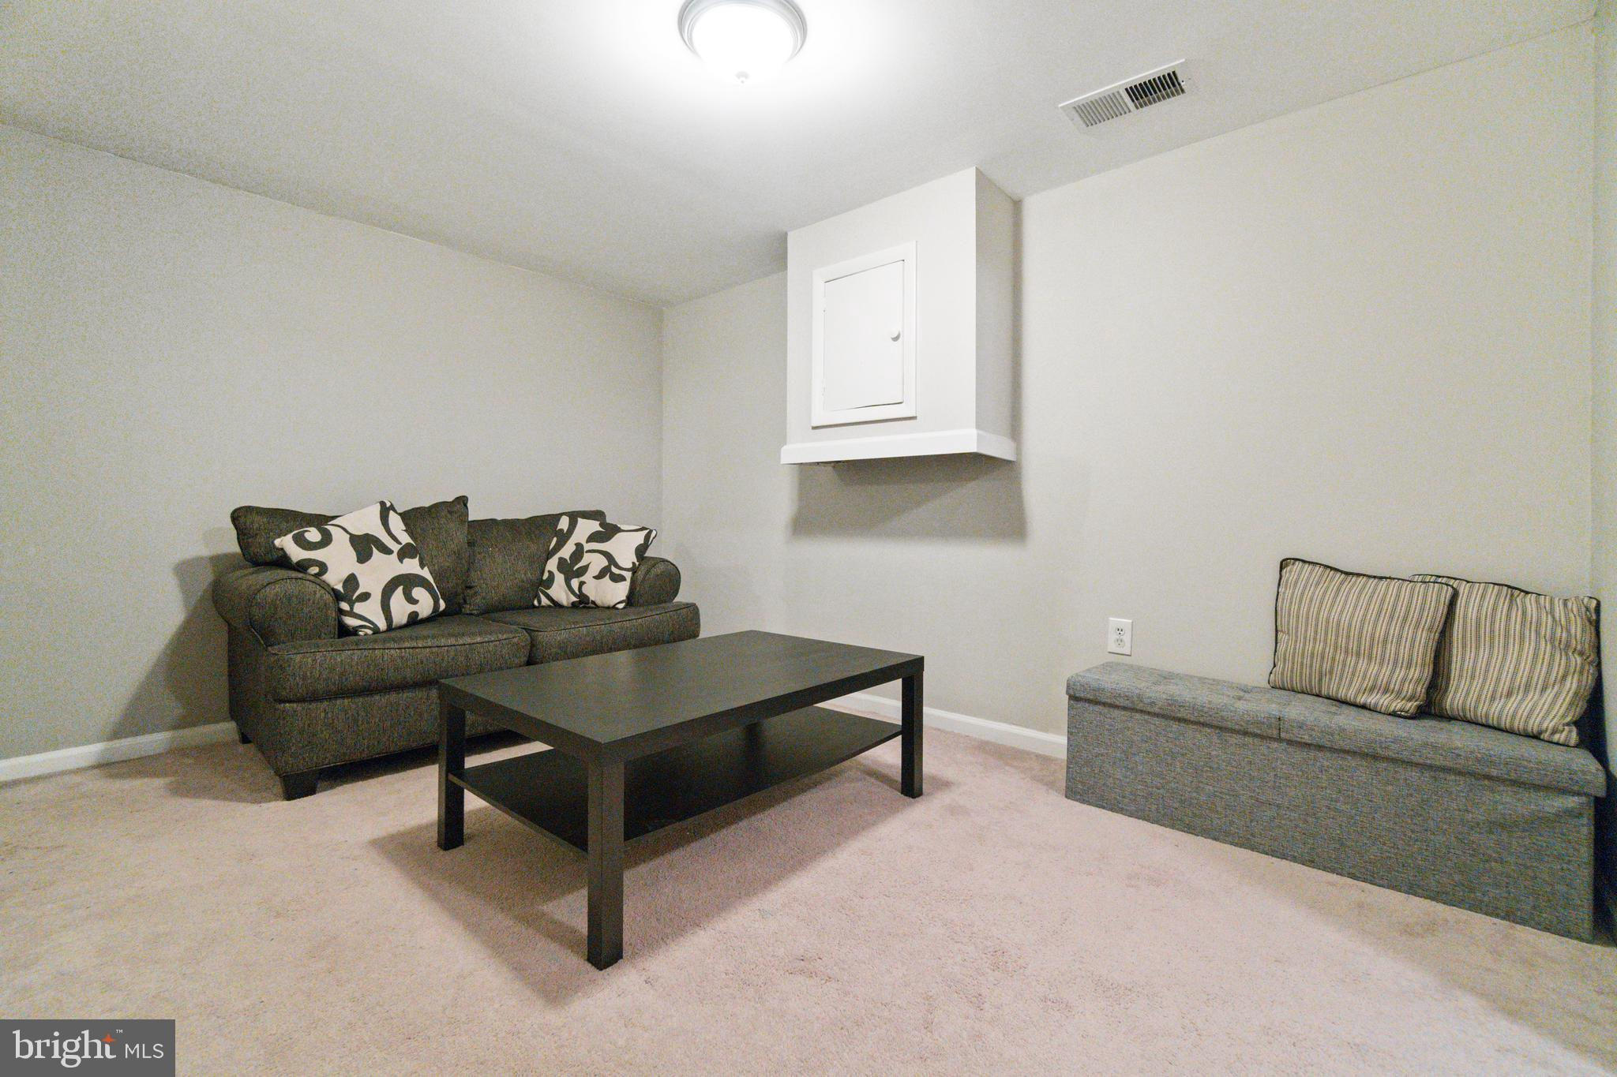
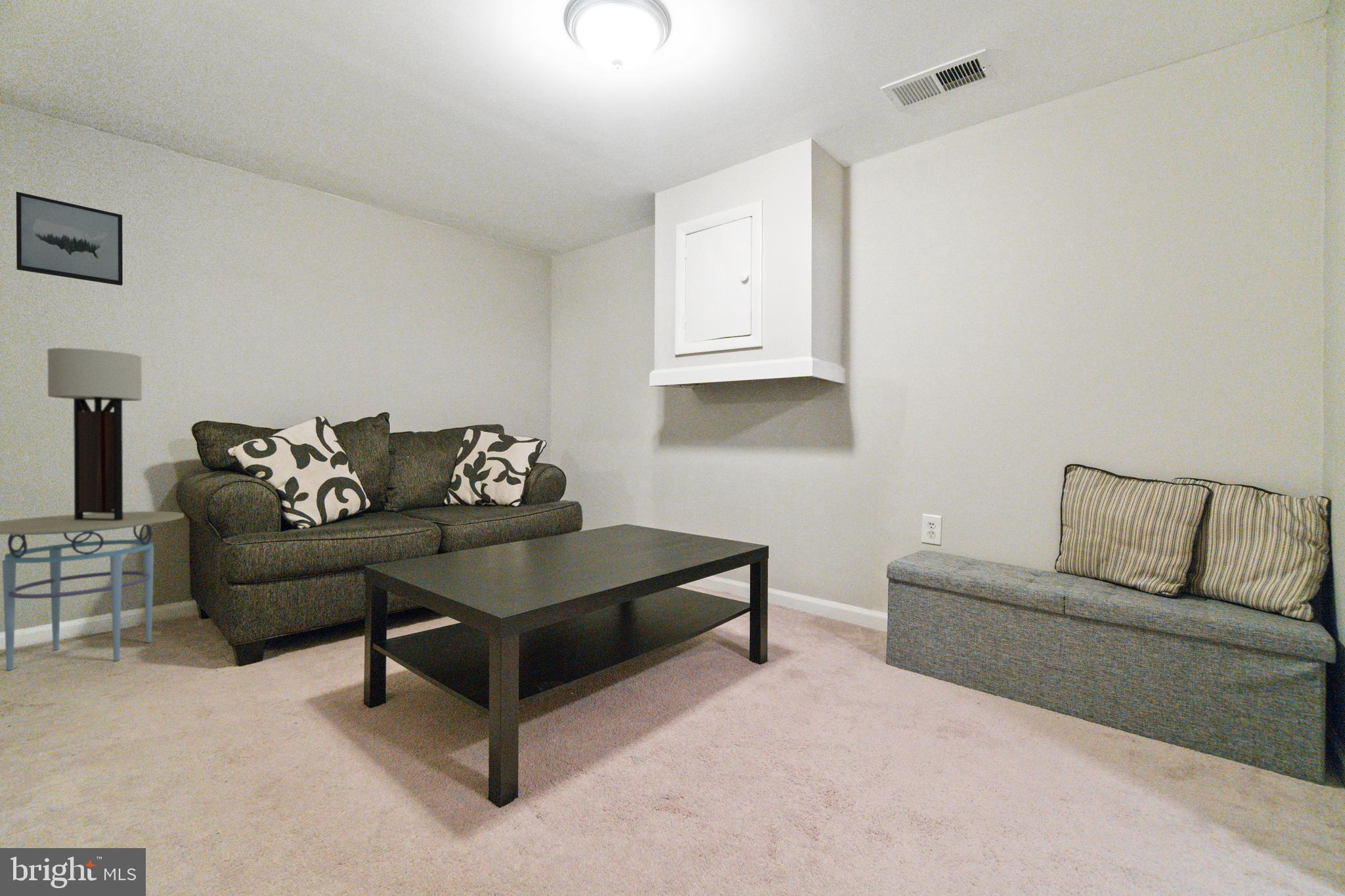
+ wall art (72, 241)
+ wall sconce (97, 436)
+ side table (85, 589)
